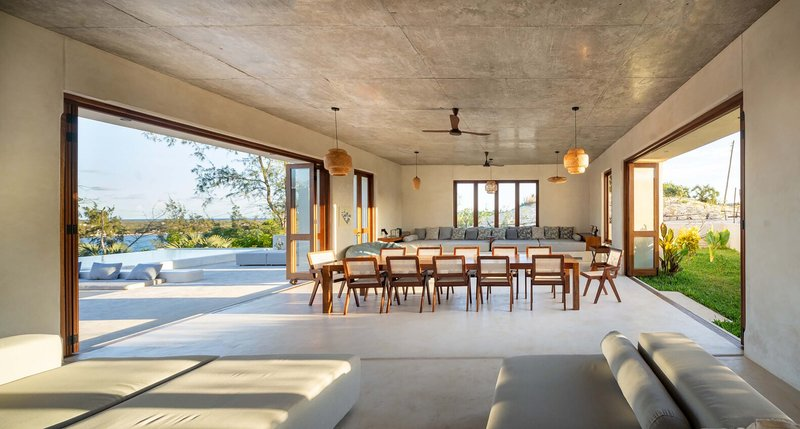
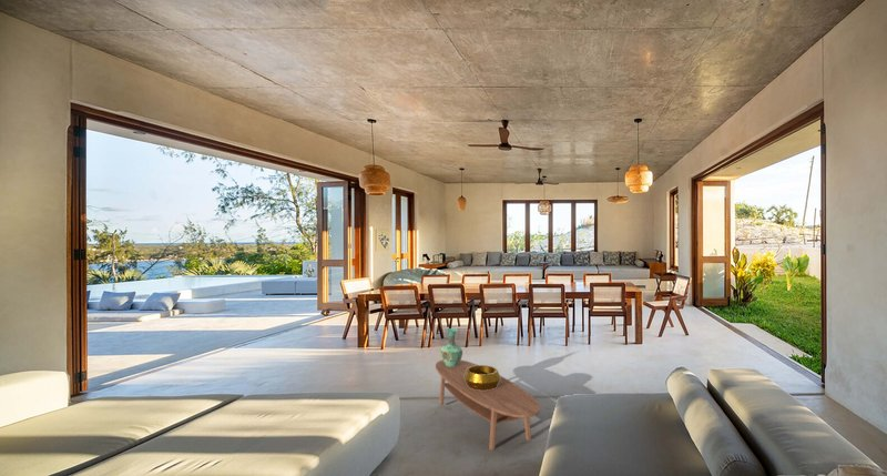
+ coffee table (480, 401)
+ decorative bowl (481, 376)
+ vase (451, 346)
